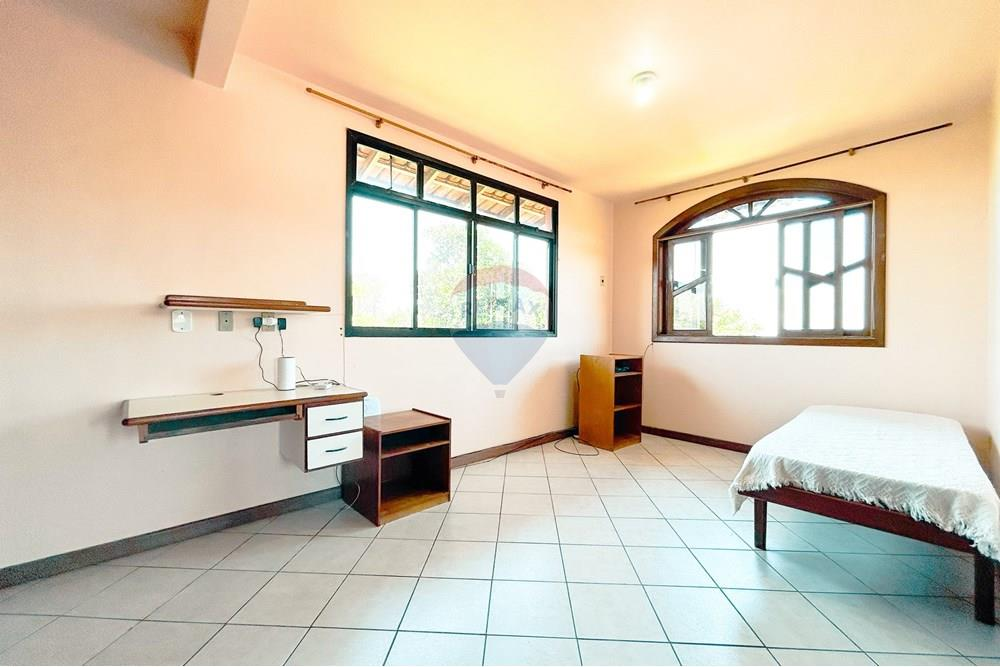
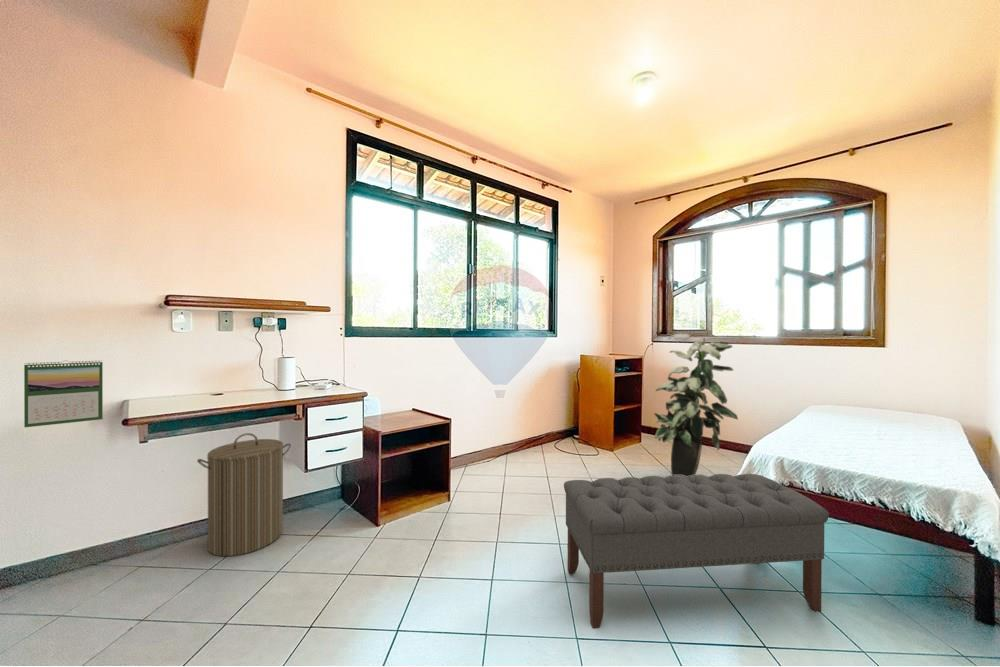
+ laundry hamper (247, 485)
+ bench (684, 538)
+ indoor plant (689, 406)
+ calendar (65, 391)
